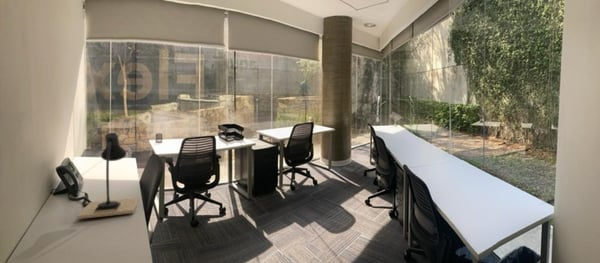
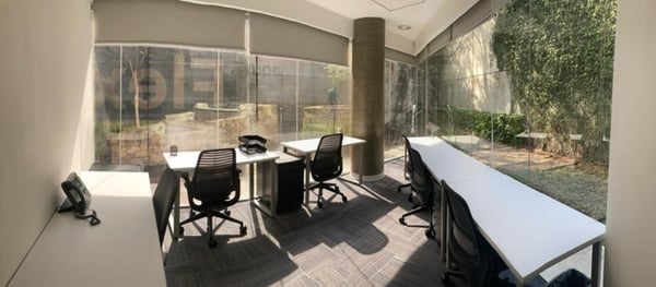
- desk lamp (108, 170)
